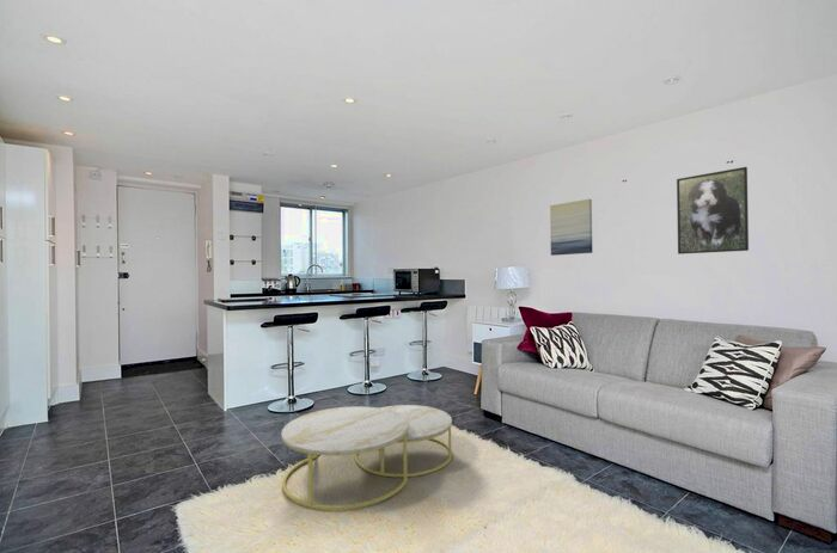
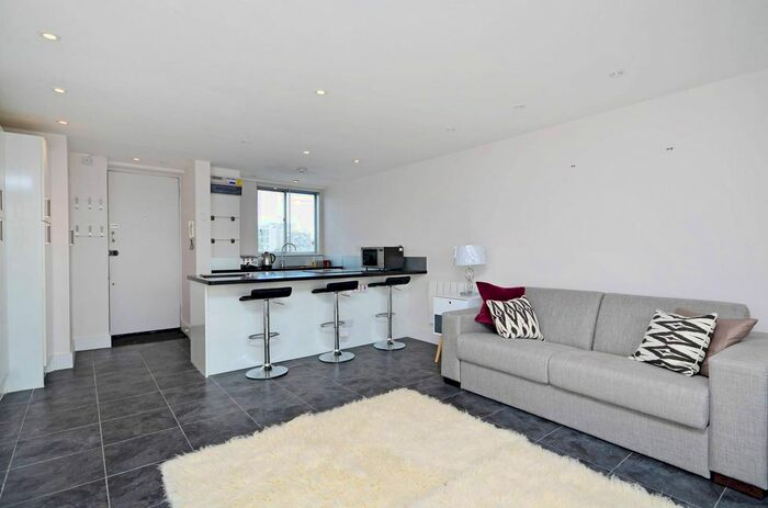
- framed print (710, 213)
- wall art (570, 228)
- coffee table (374, 441)
